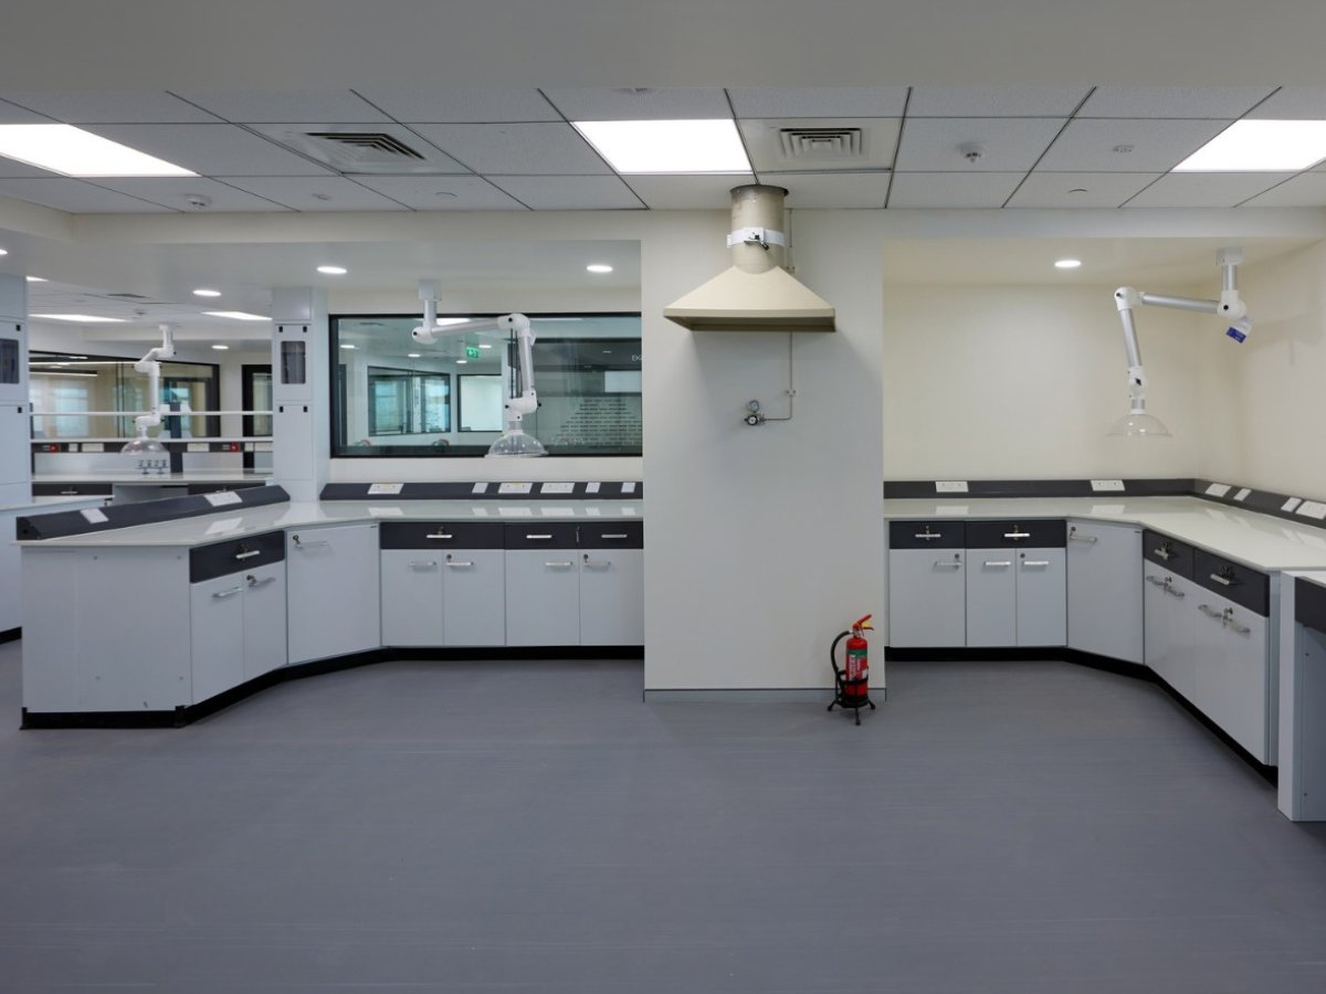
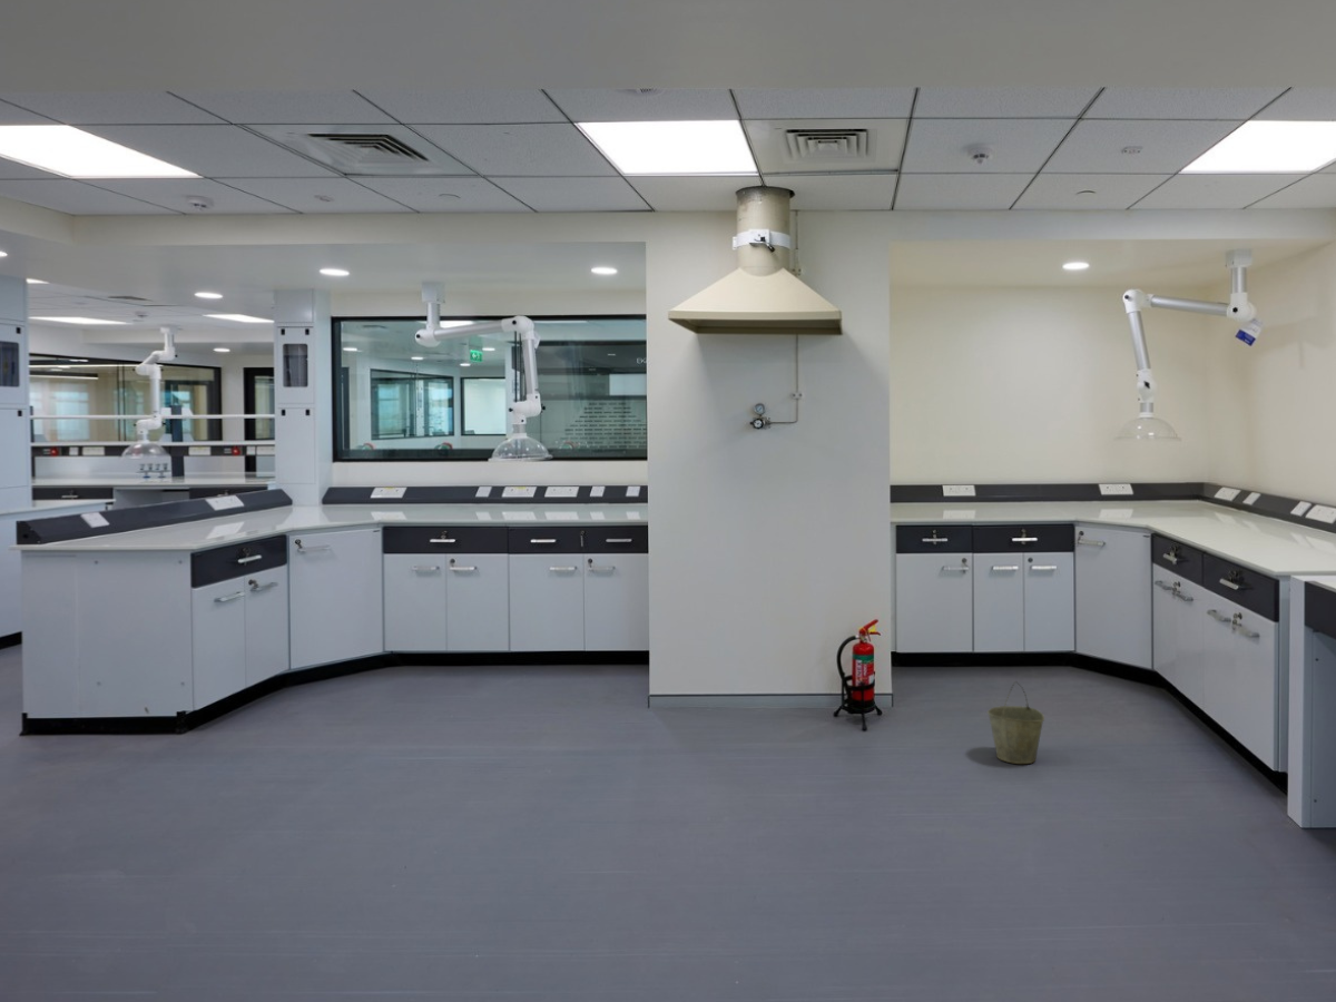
+ bucket (1015, 719)
